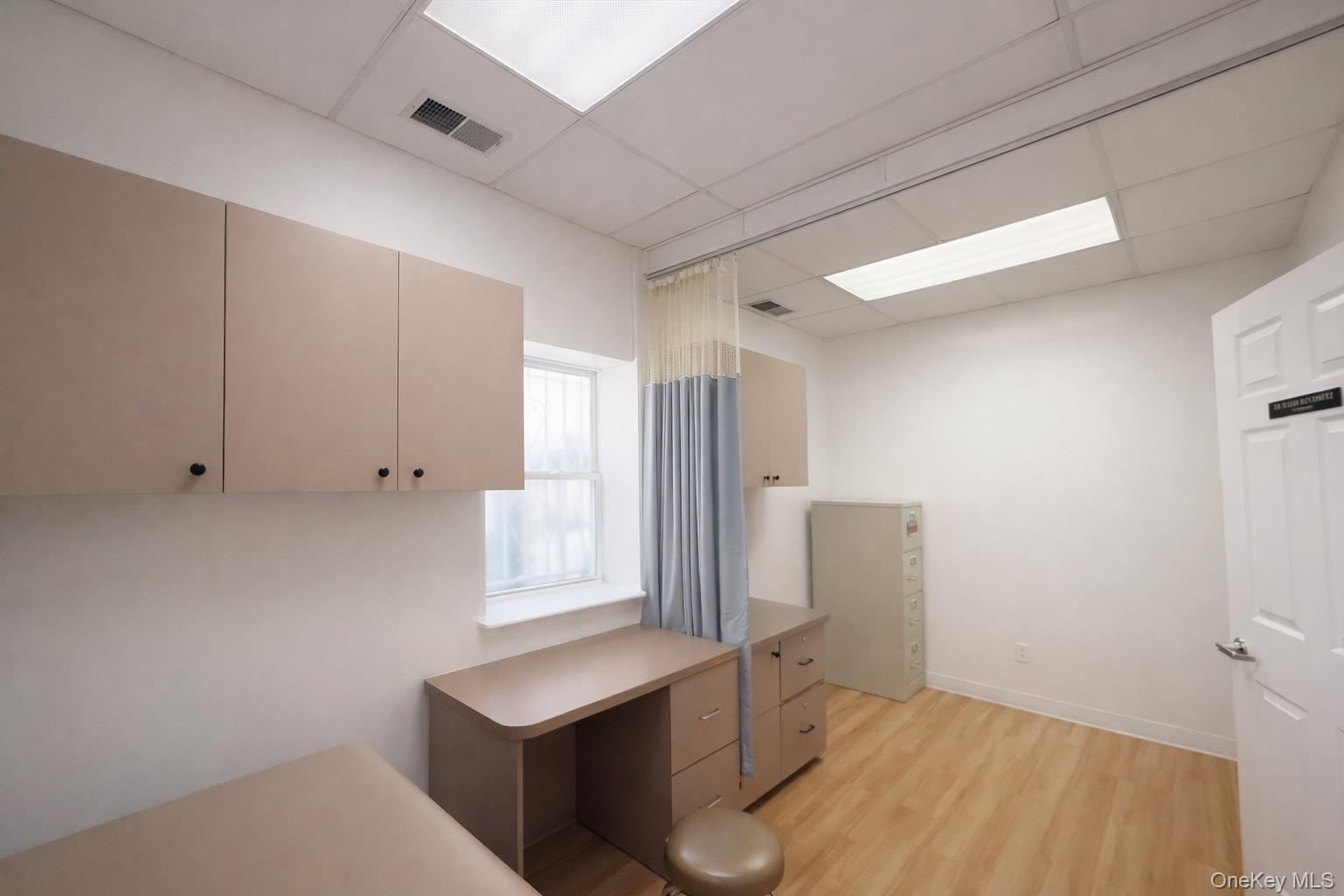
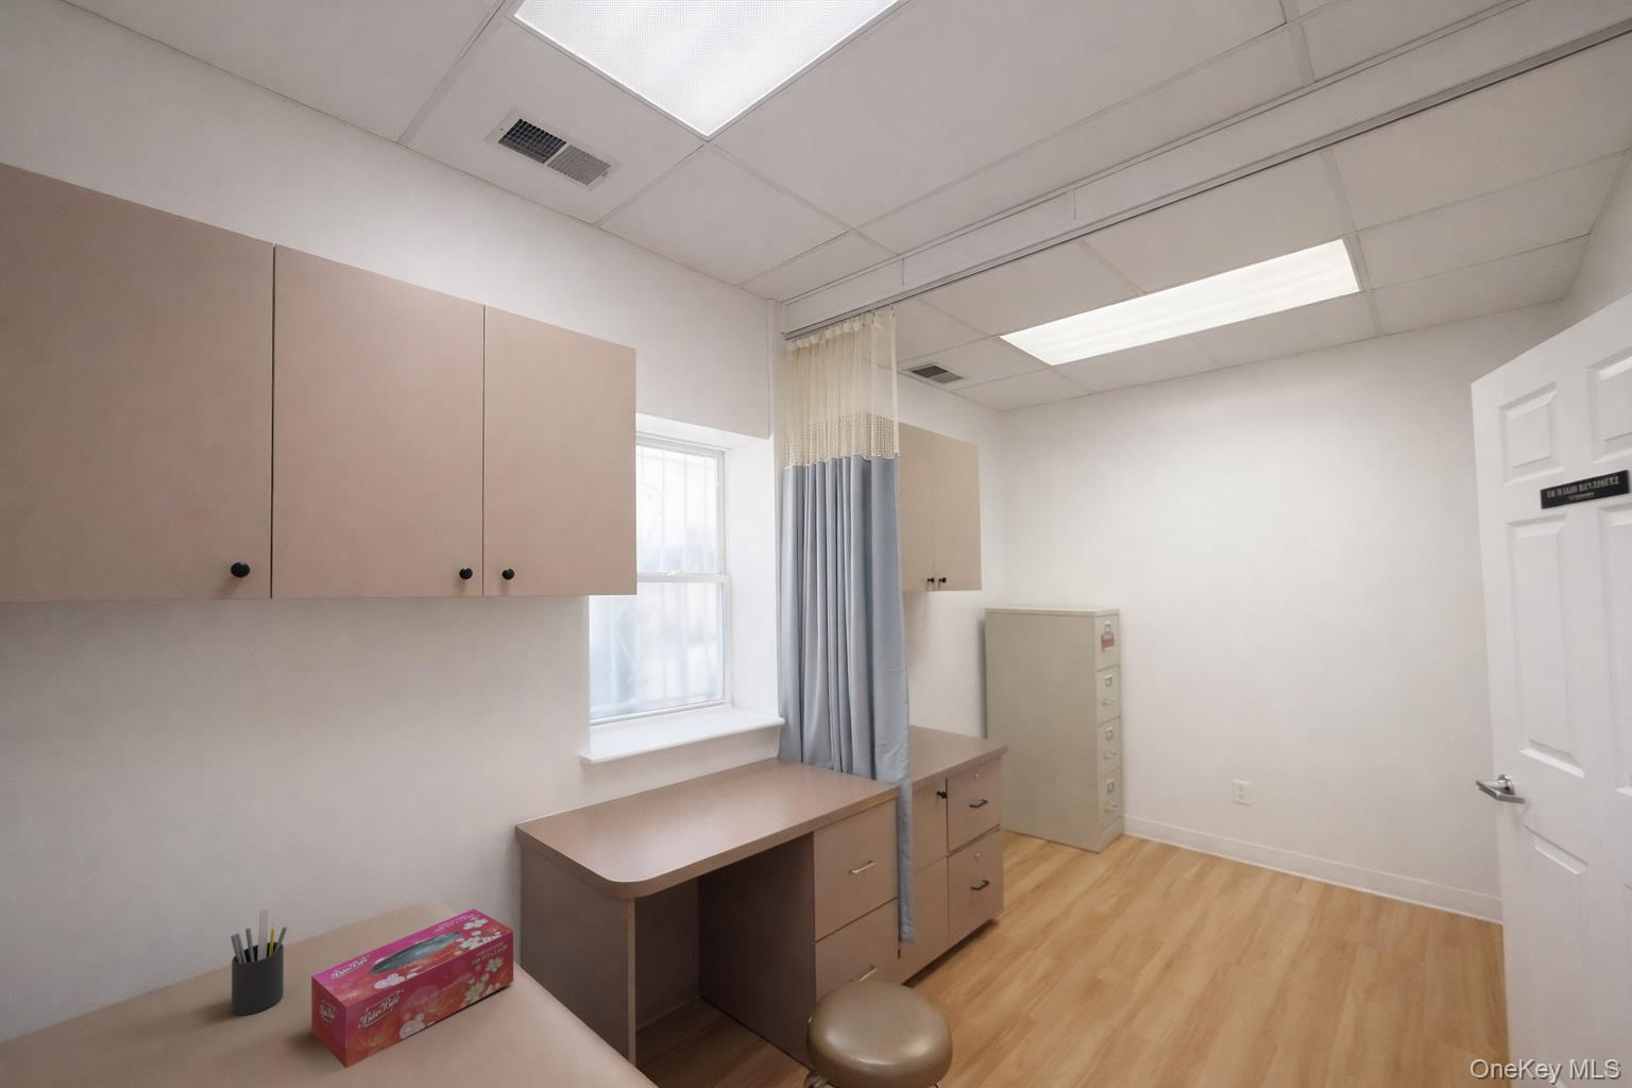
+ tissue box (418, 979)
+ pen holder (259, 959)
